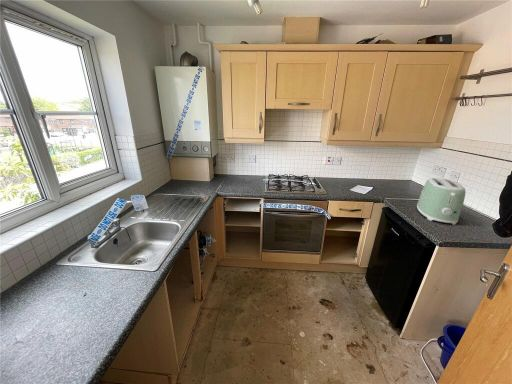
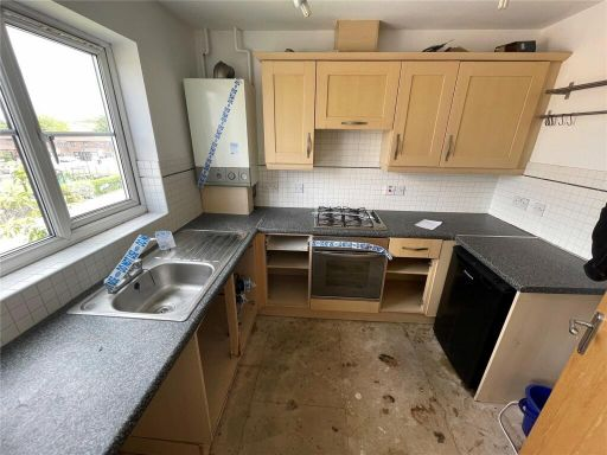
- toaster (440, 198)
